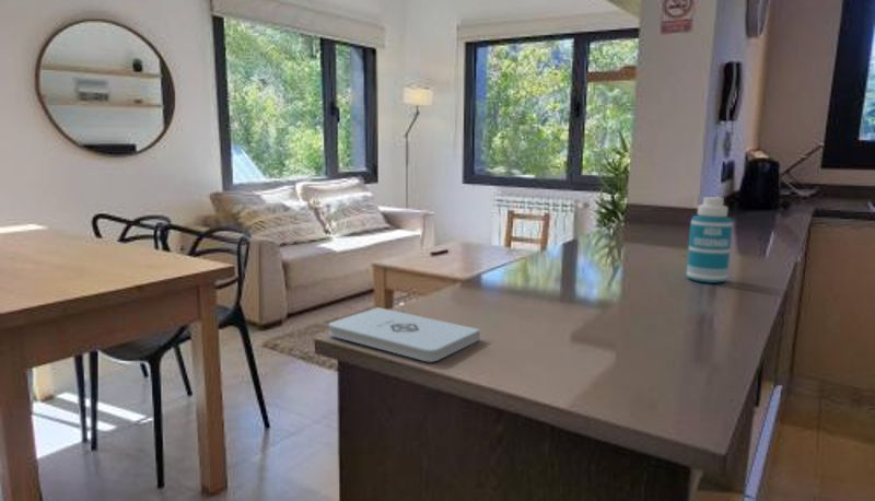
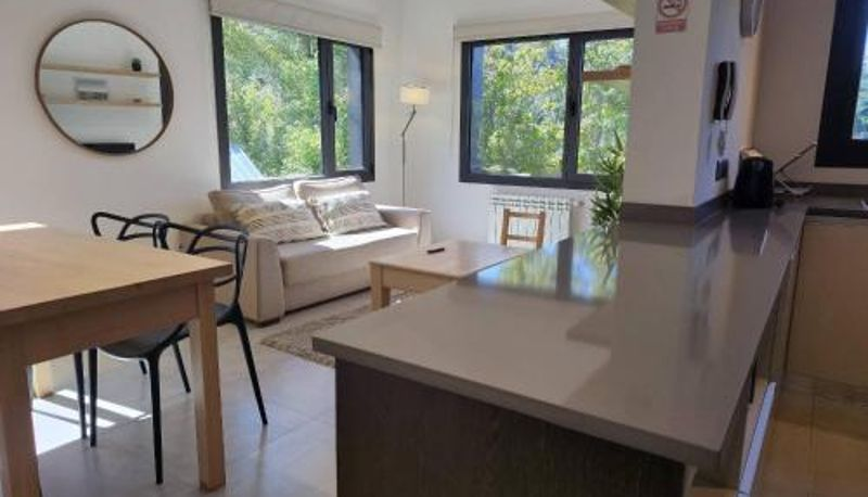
- notepad (401, 331)
- bottle (710, 238)
